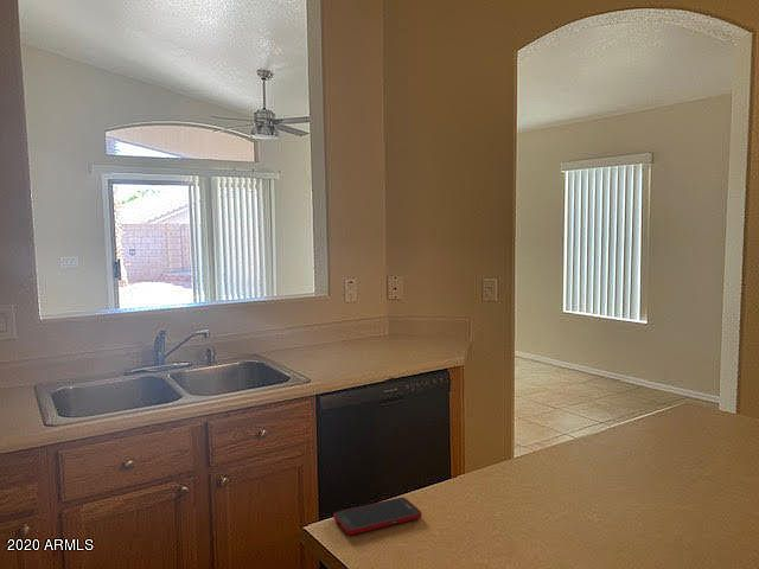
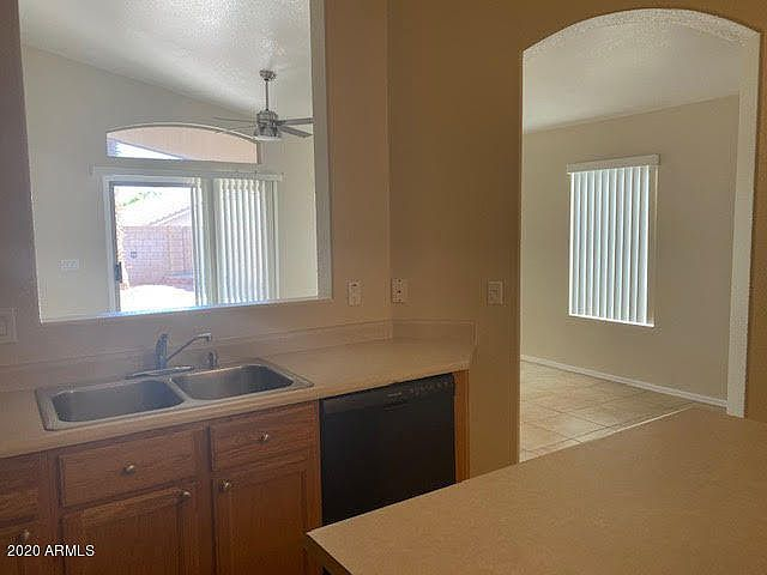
- cell phone (377, 514)
